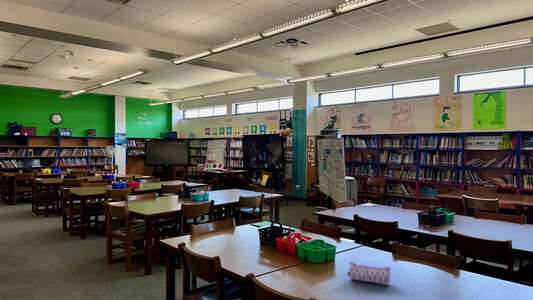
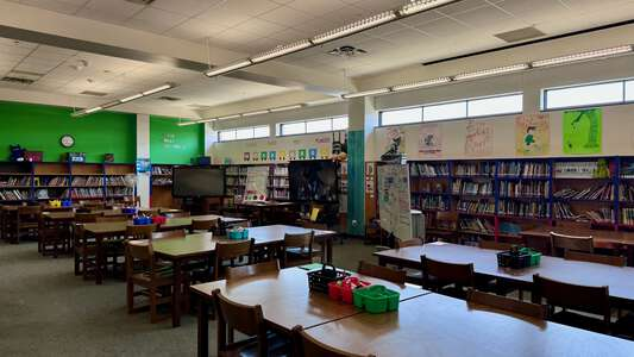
- pencil case (369, 272)
